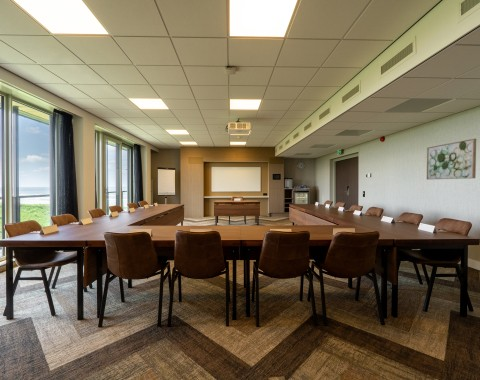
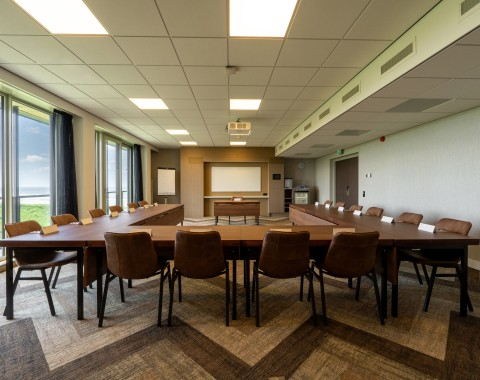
- wall art (448, 161)
